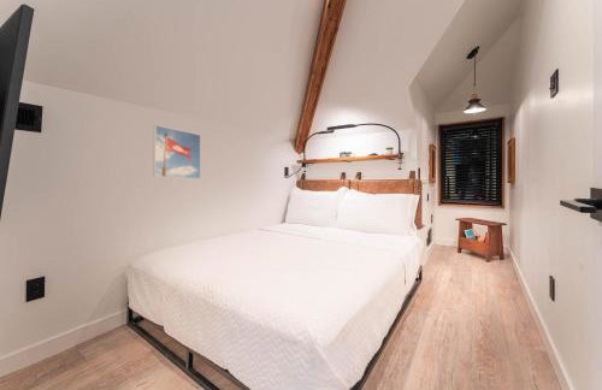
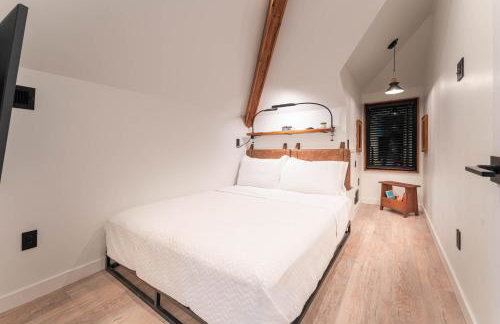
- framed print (178, 154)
